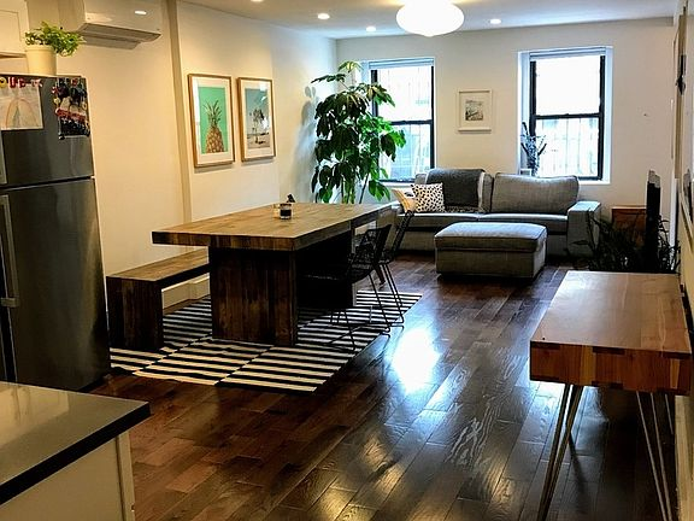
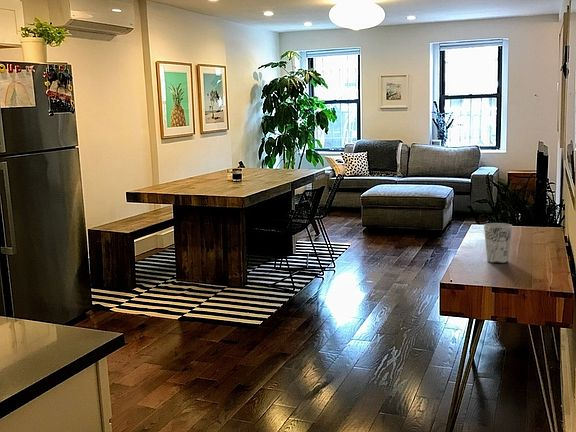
+ cup (497, 243)
